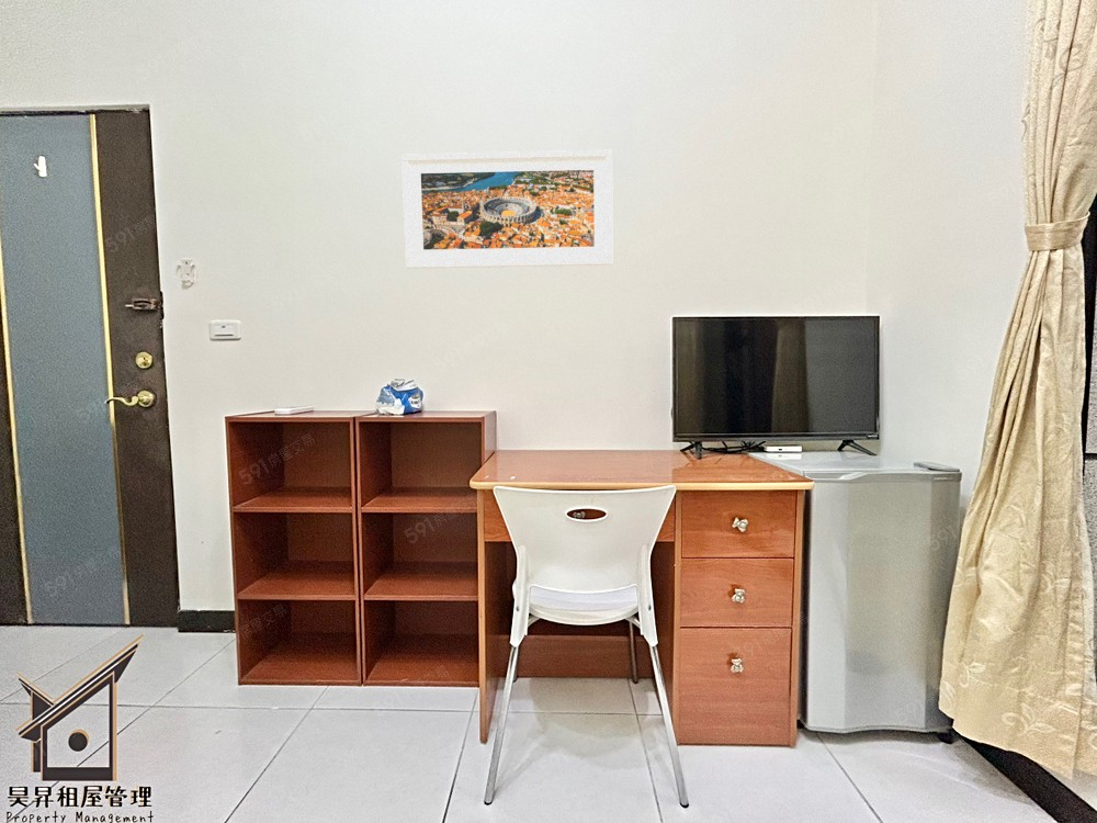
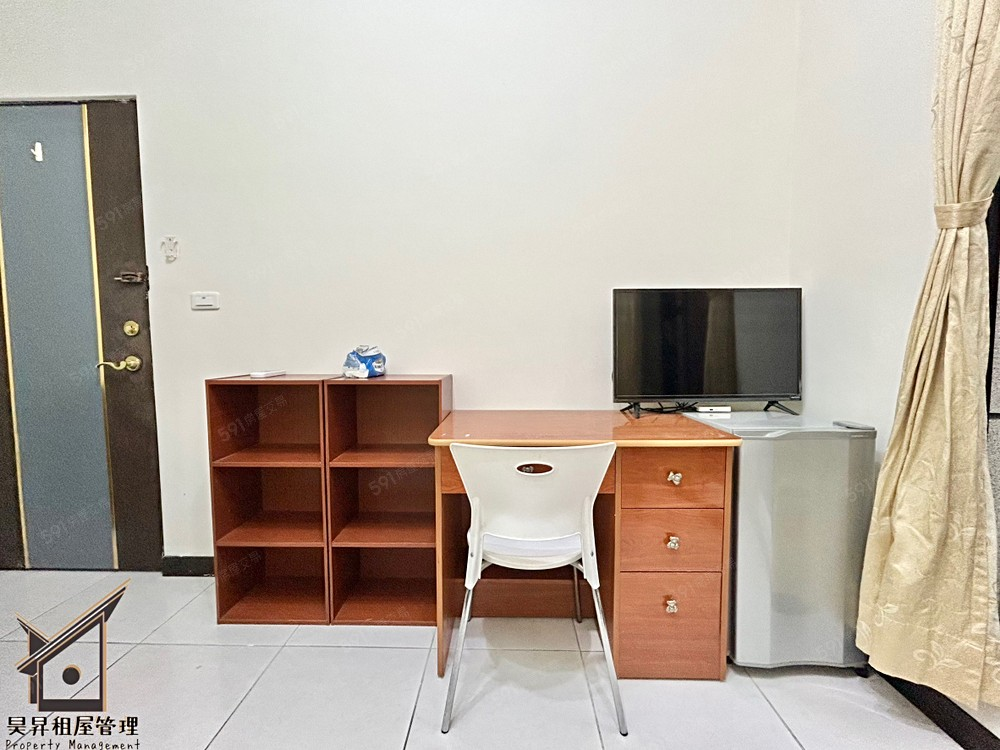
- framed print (508, 210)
